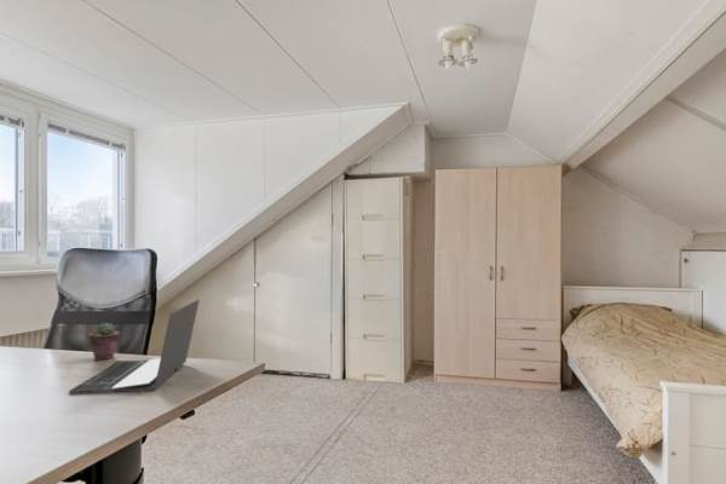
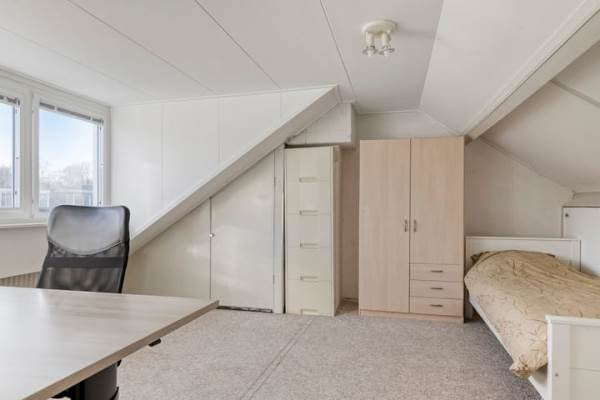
- potted succulent (104, 340)
- laptop (148, 359)
